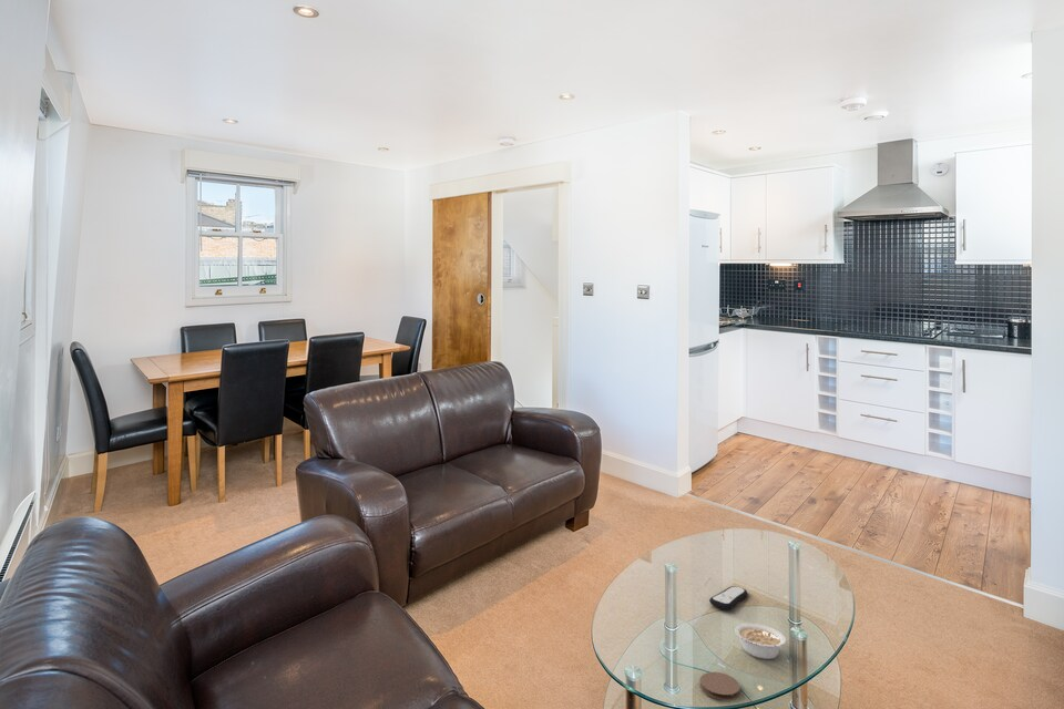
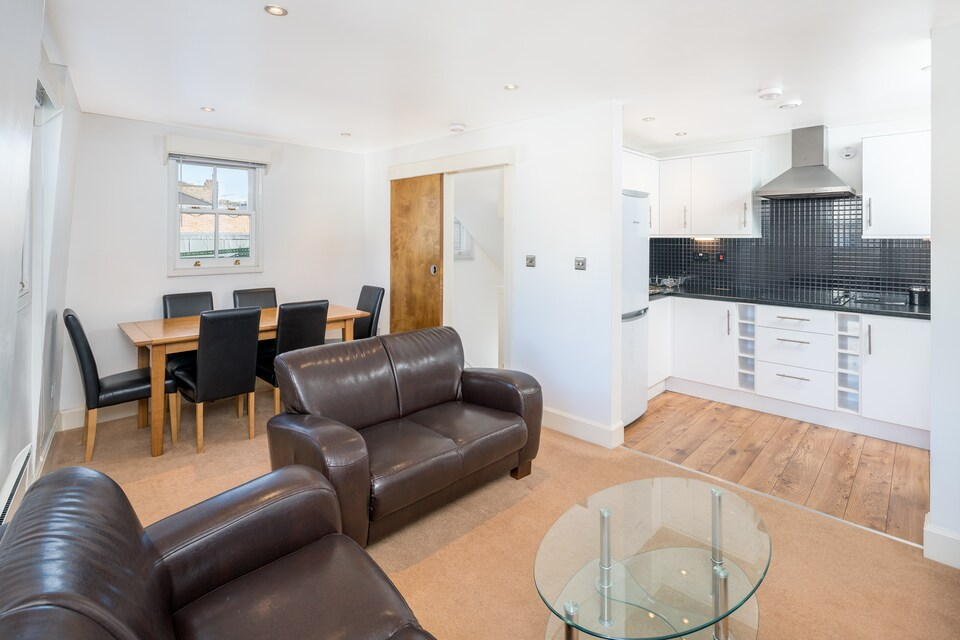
- legume (761, 641)
- coaster (719, 685)
- remote control (729, 596)
